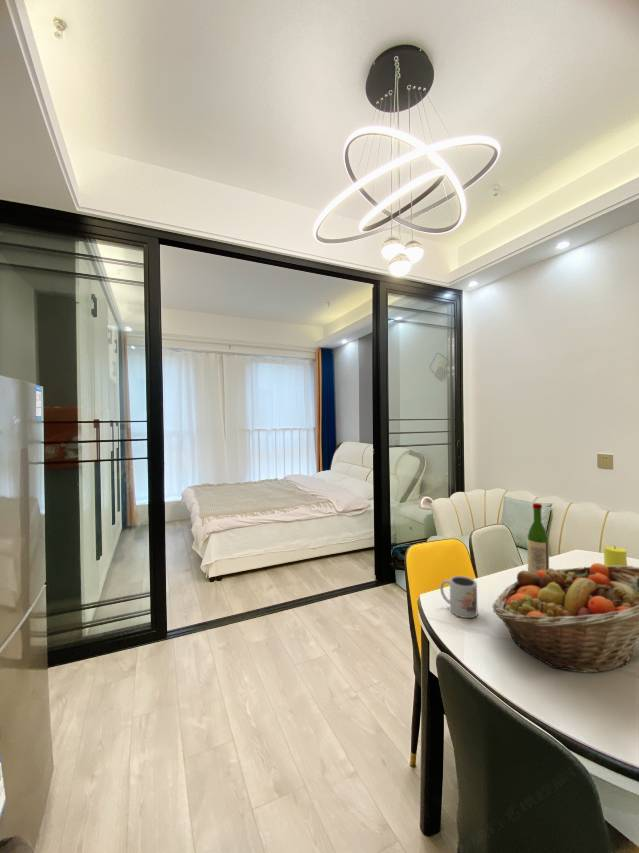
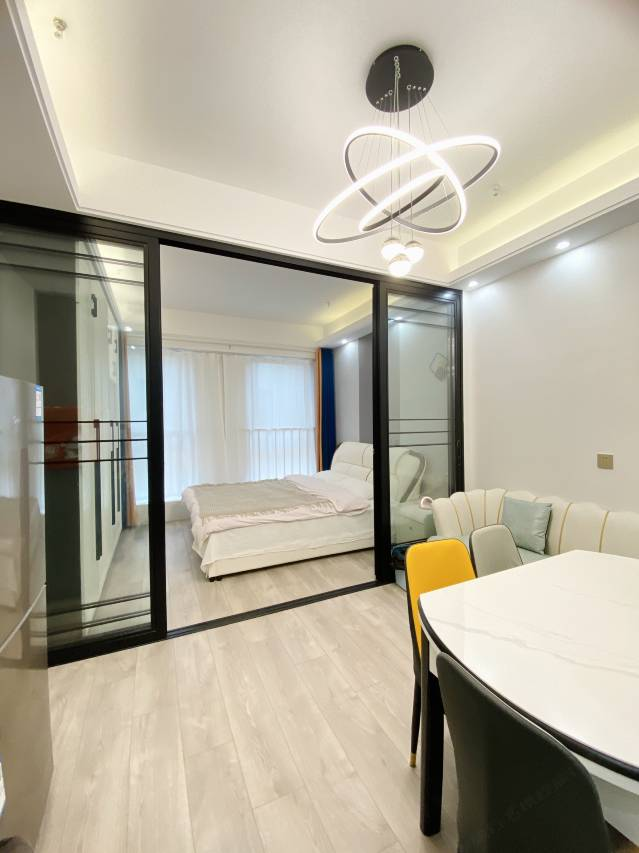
- candle (616, 560)
- mug (458, 594)
- wine bottle (537, 540)
- fruit basket (574, 604)
